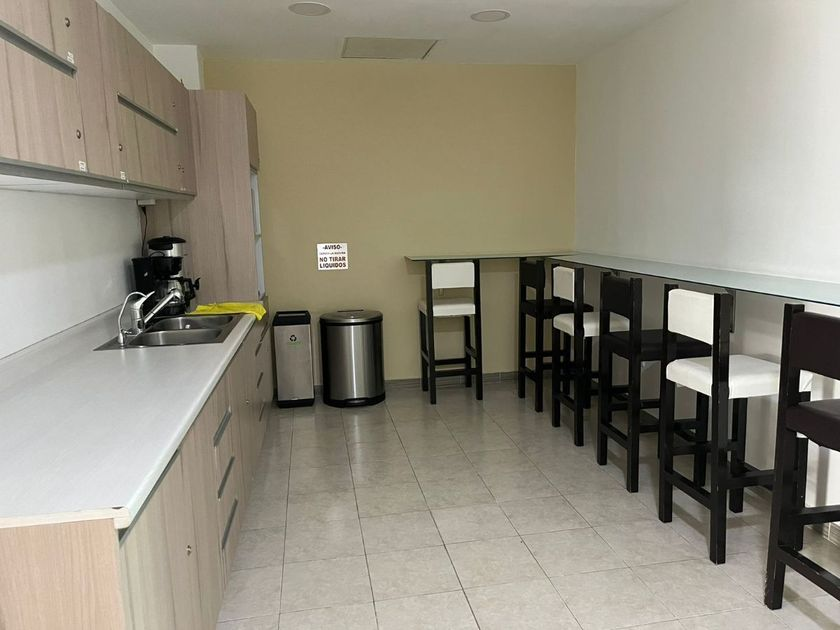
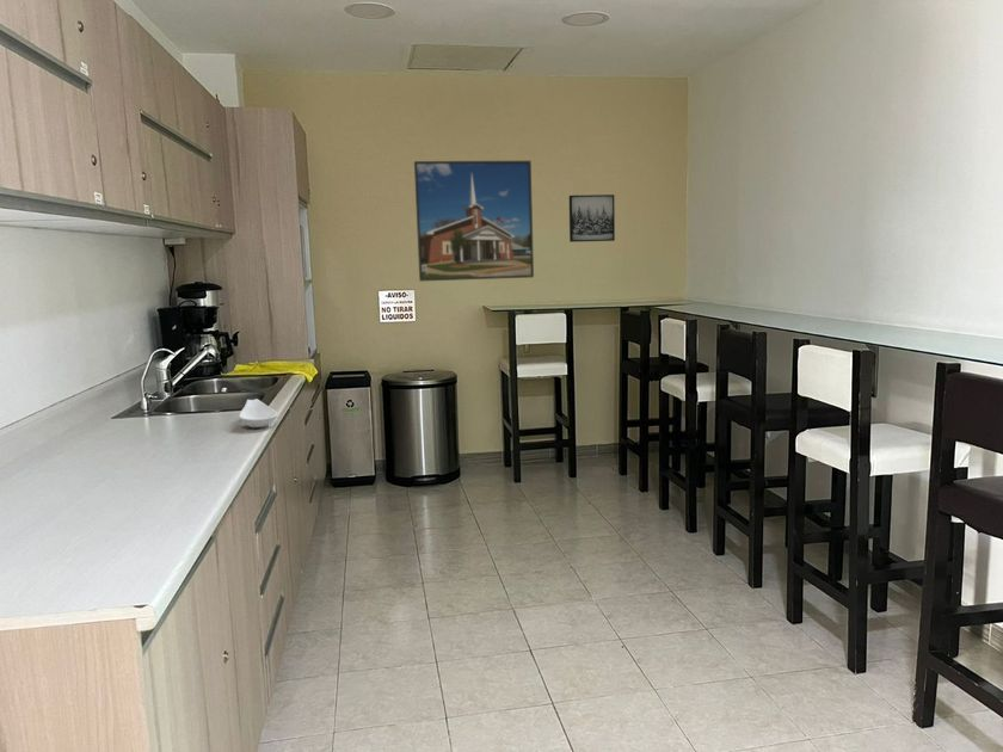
+ spoon rest (254, 412)
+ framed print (475, 221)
+ wall art (591, 217)
